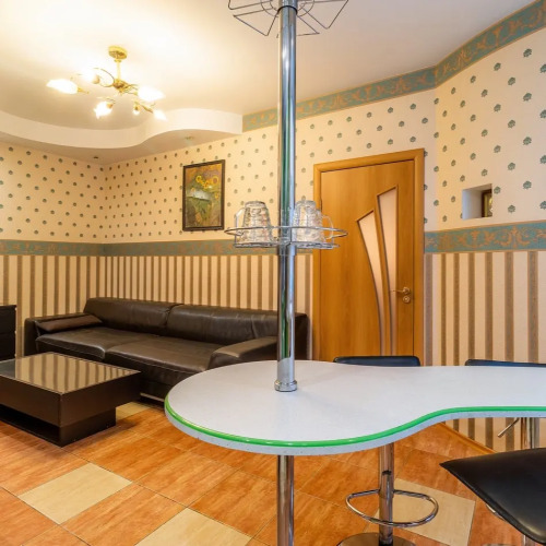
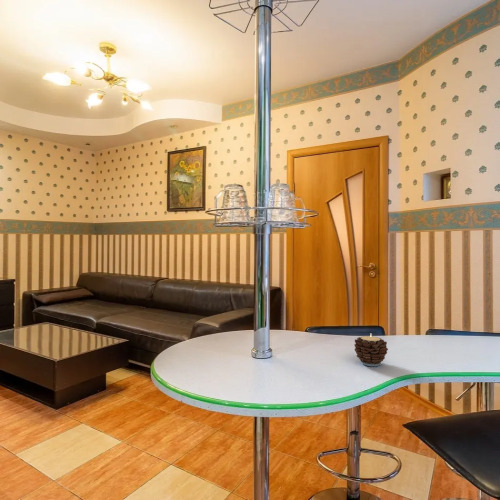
+ candle (370, 348)
